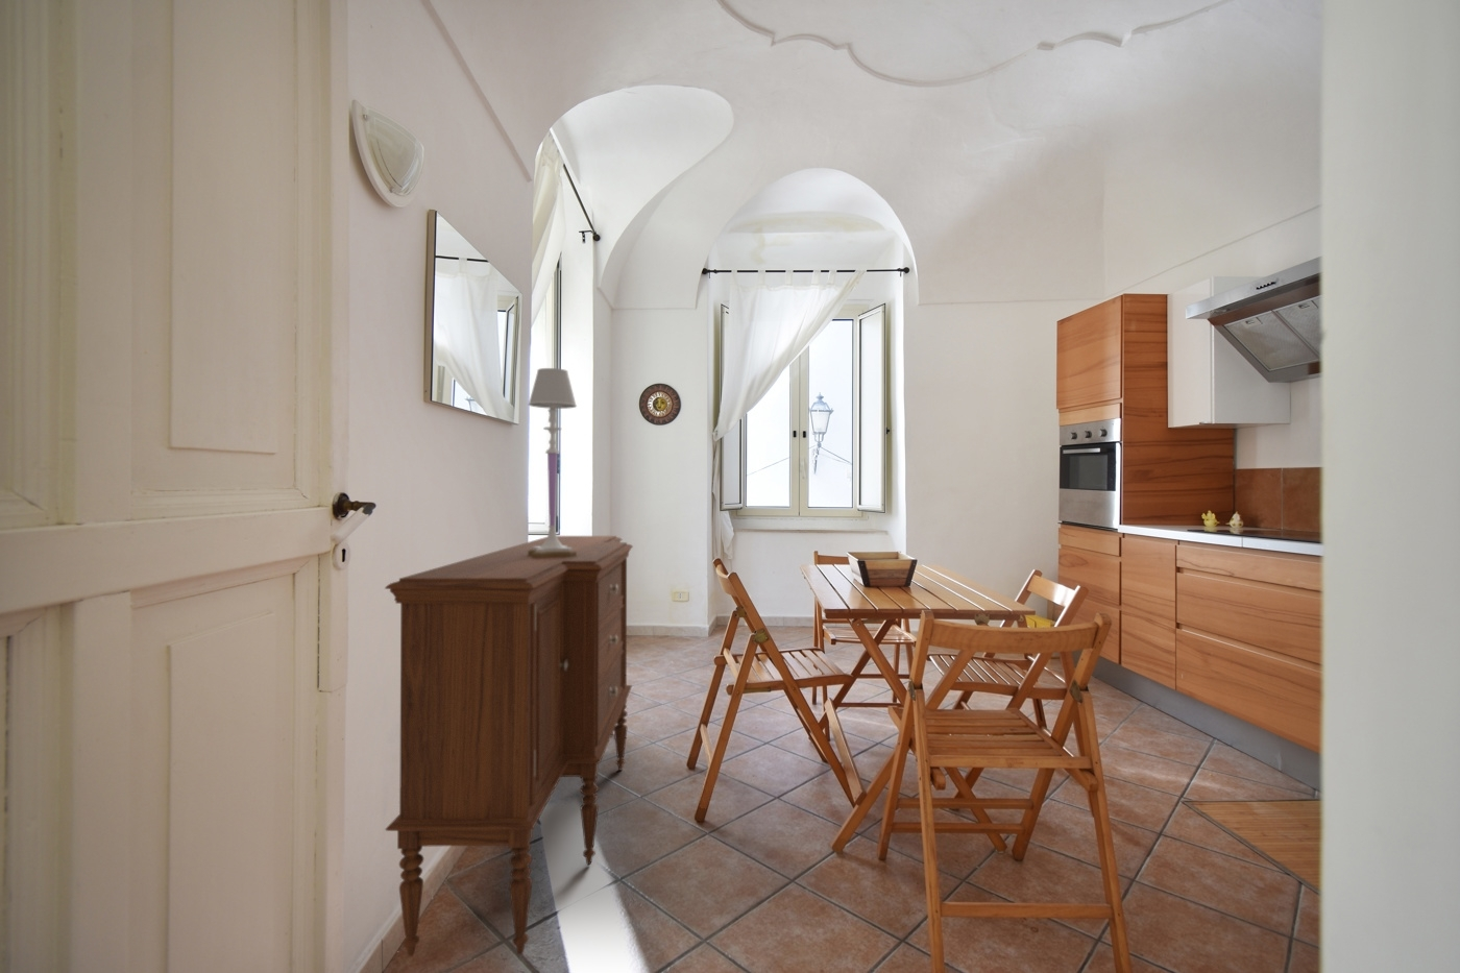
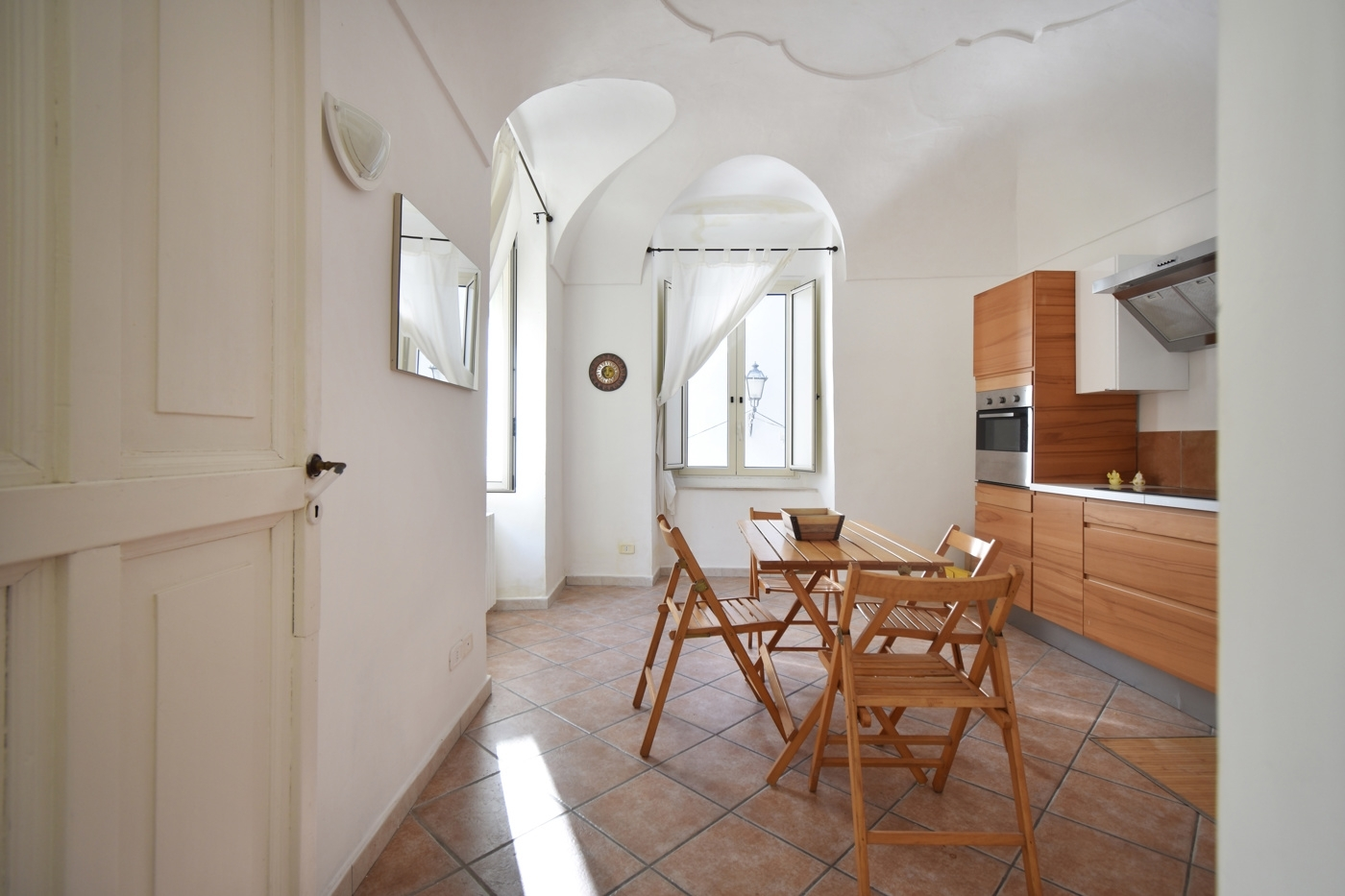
- sideboard (556, 680)
- table lamp (551, 462)
